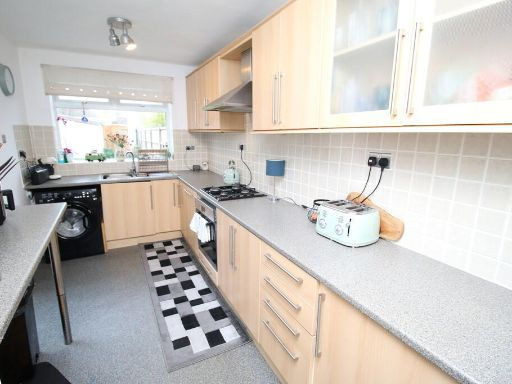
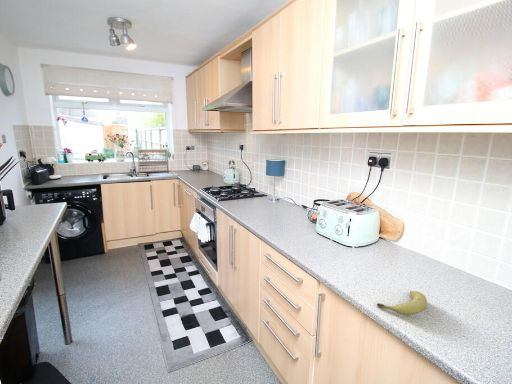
+ fruit (407, 302)
